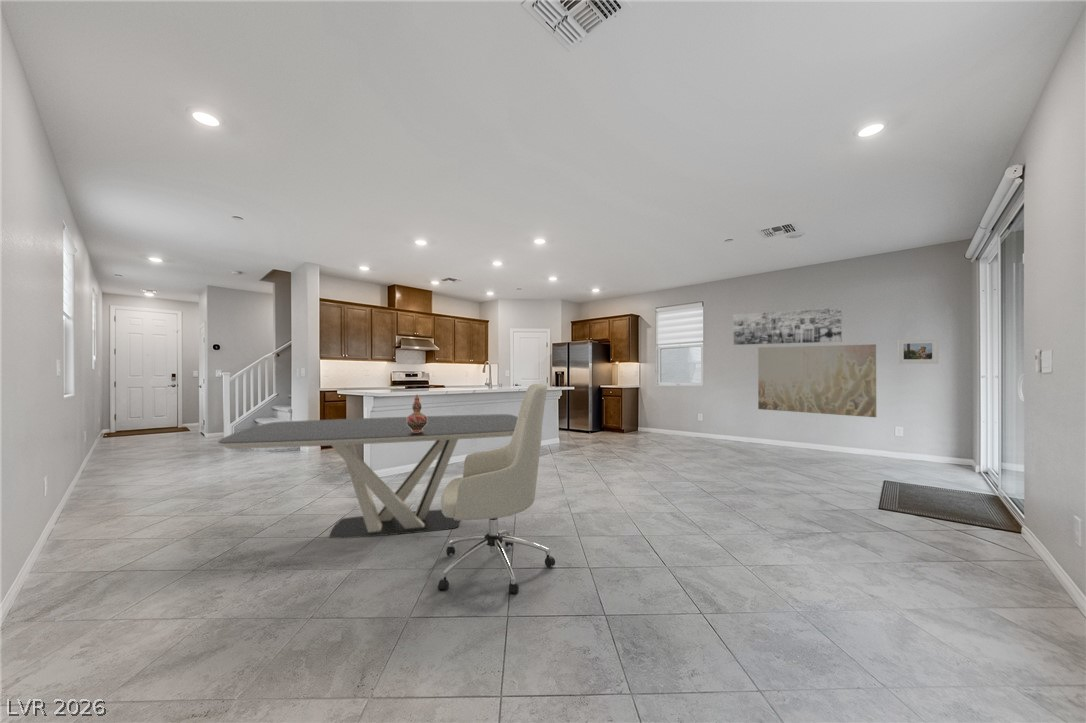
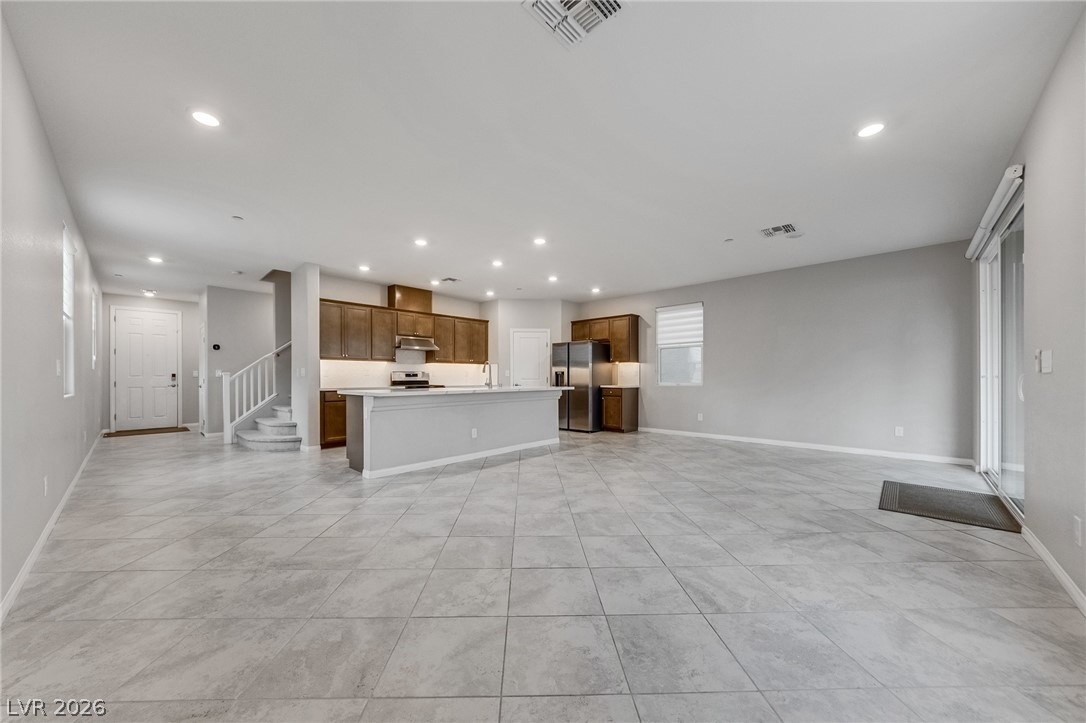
- decorative vase (416, 412)
- wall art (812, 379)
- wall art (783, 327)
- dining table (402, 482)
- chair (499, 476)
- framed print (917, 351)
